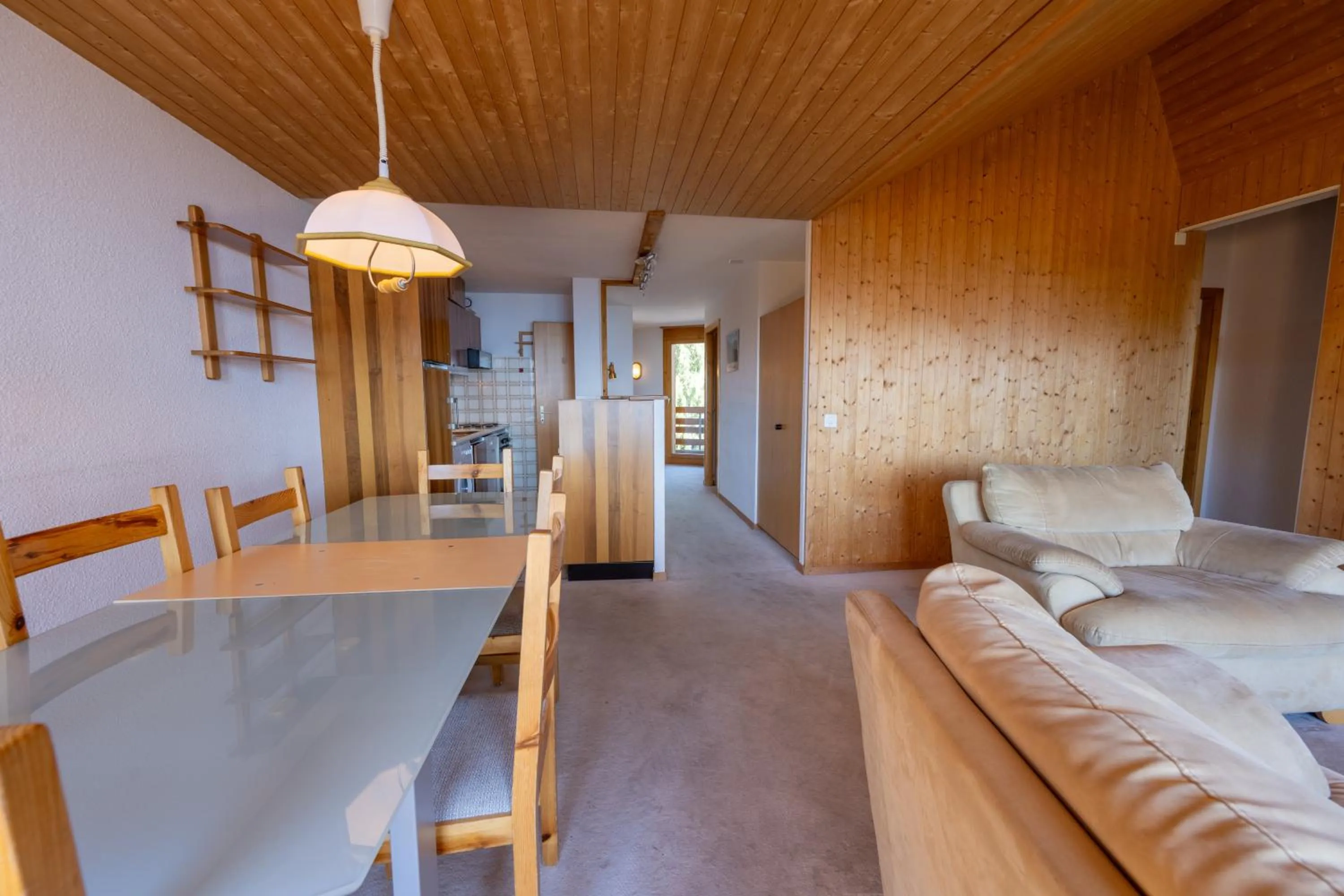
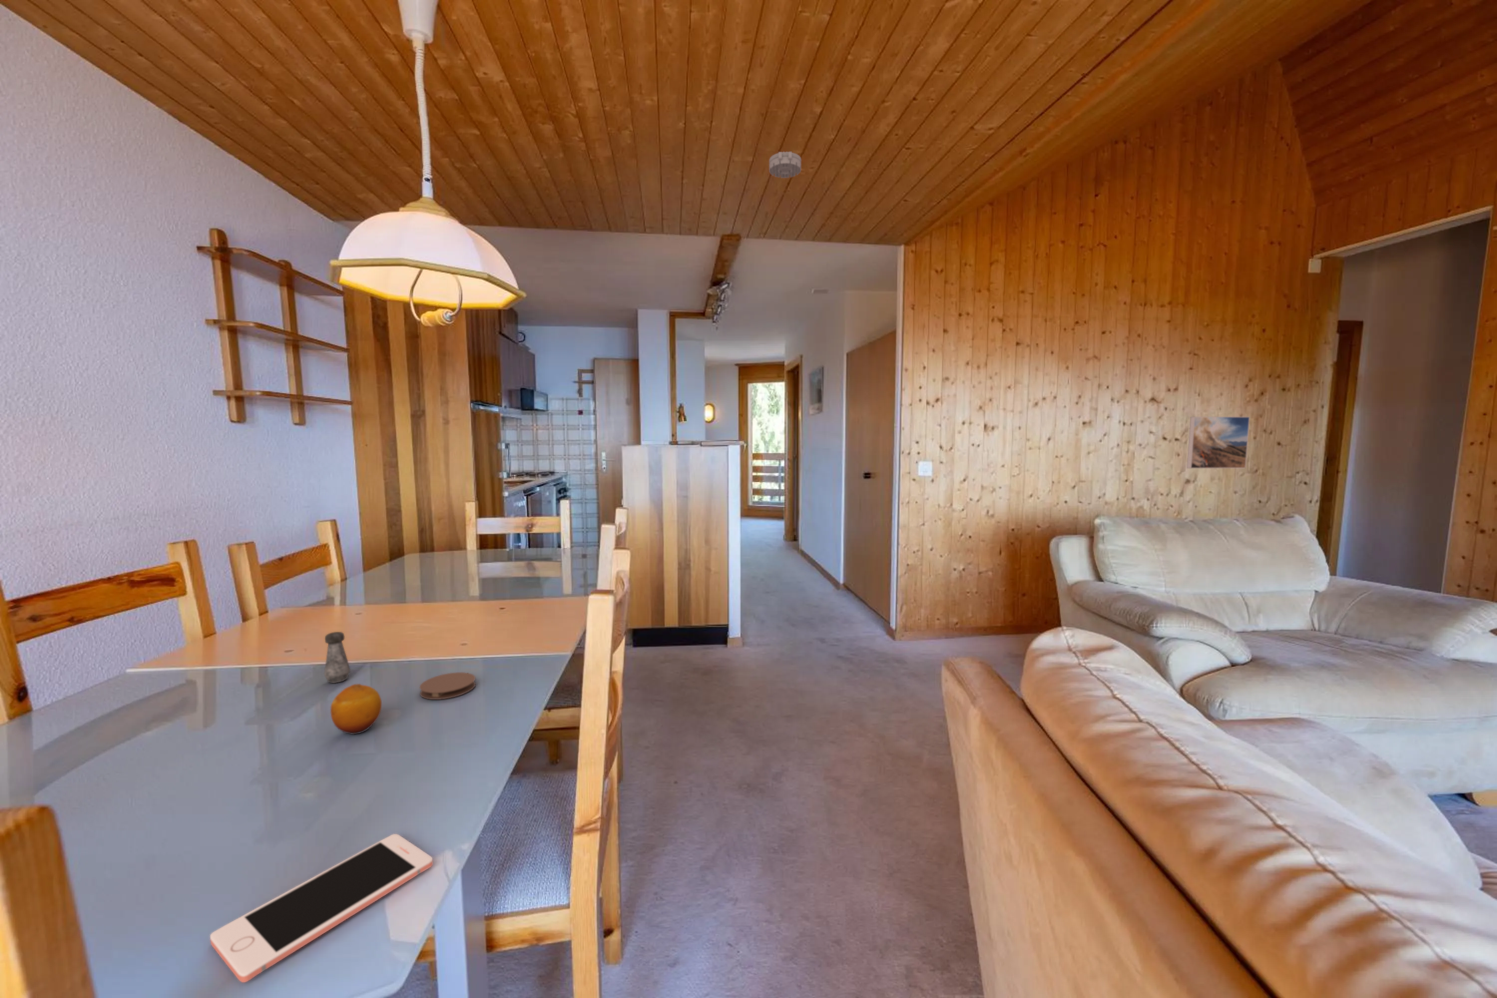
+ coaster (448, 685)
+ salt shaker (336, 656)
+ cell phone (331, 897)
+ smoke detector (785, 164)
+ fruit (356, 707)
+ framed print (1219, 442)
